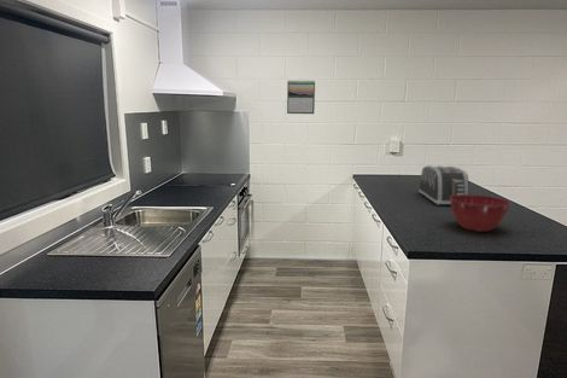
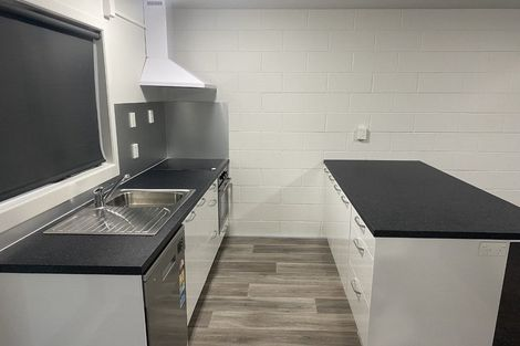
- toaster (443, 182)
- mixing bowl (477, 214)
- calendar (300, 97)
